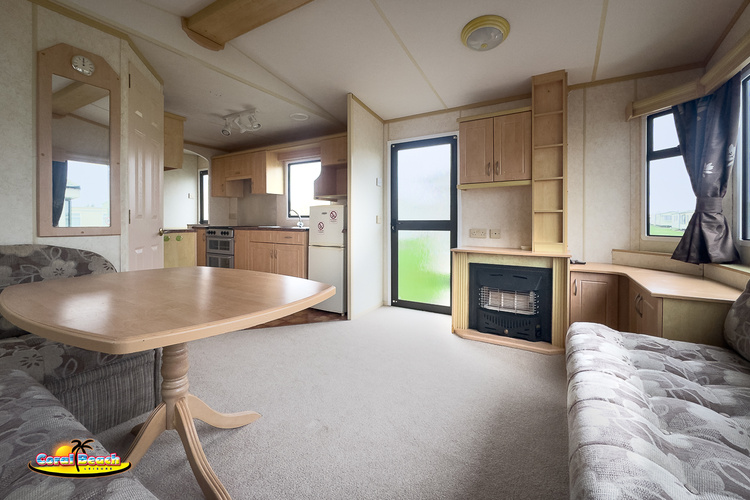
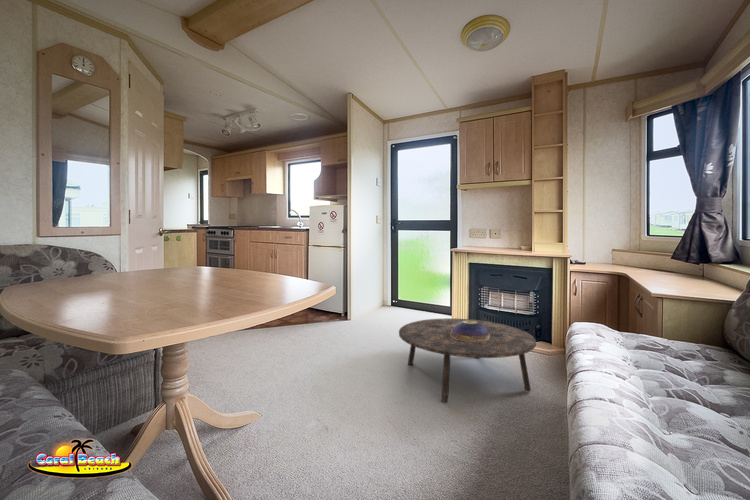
+ decorative bowl (470, 328)
+ coffee table (463, 354)
